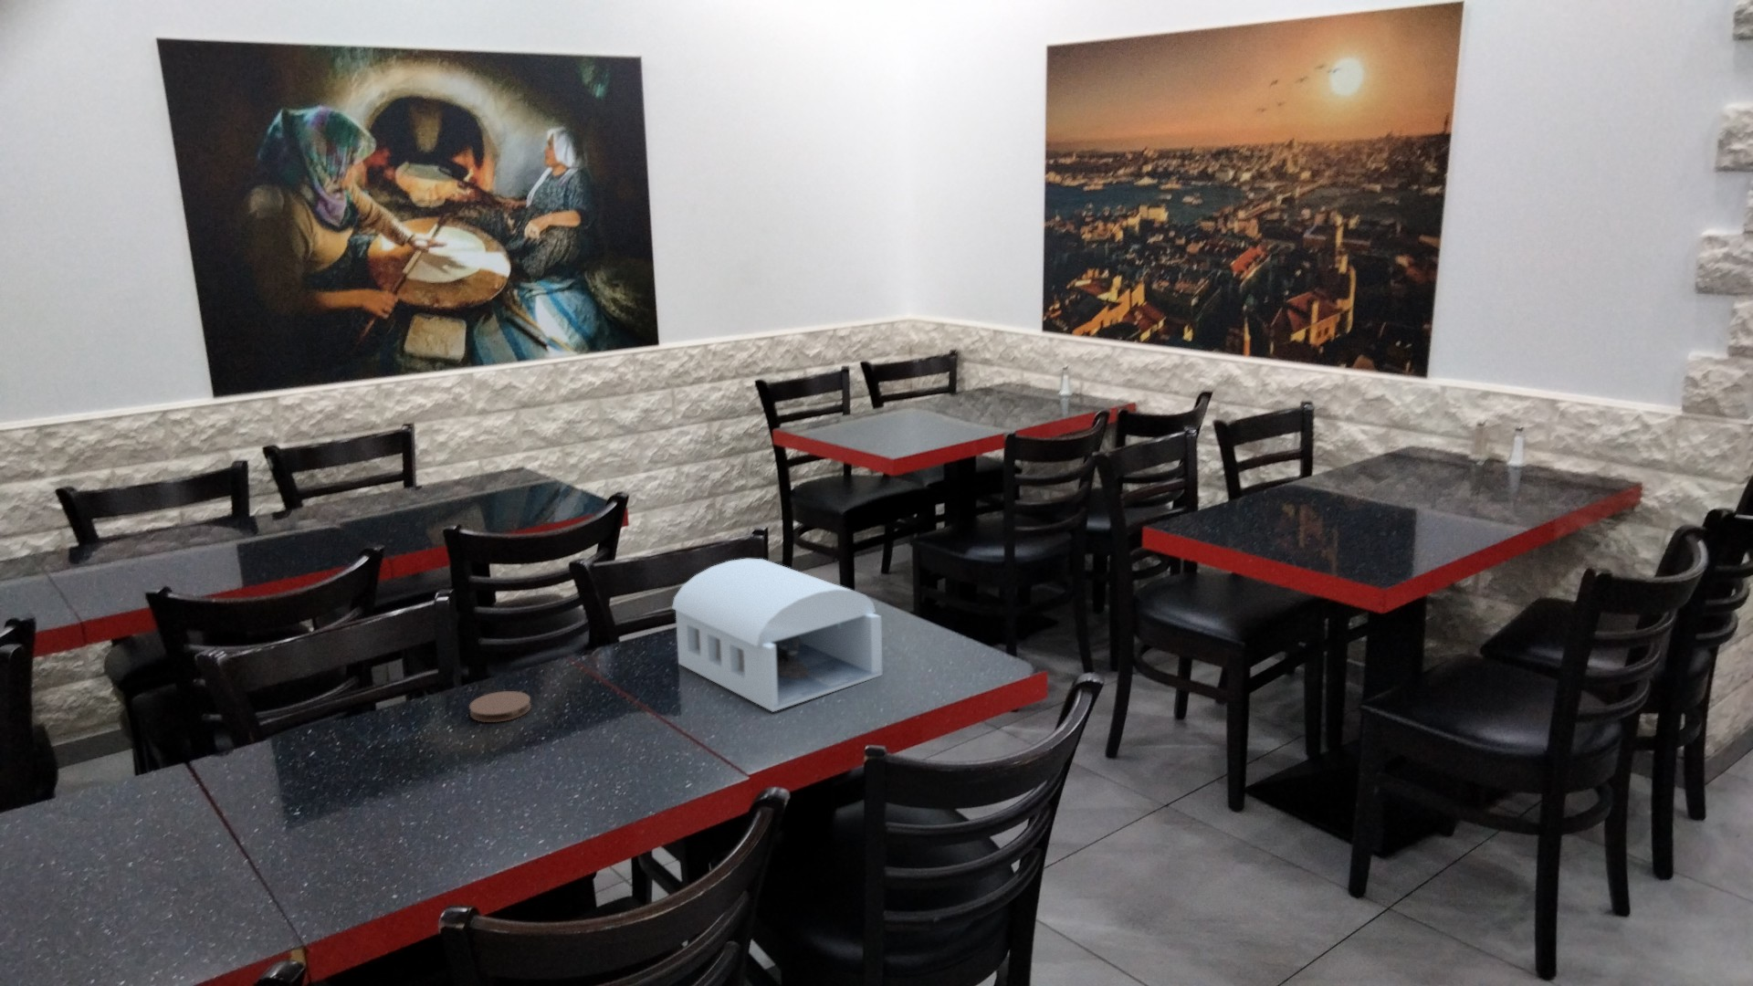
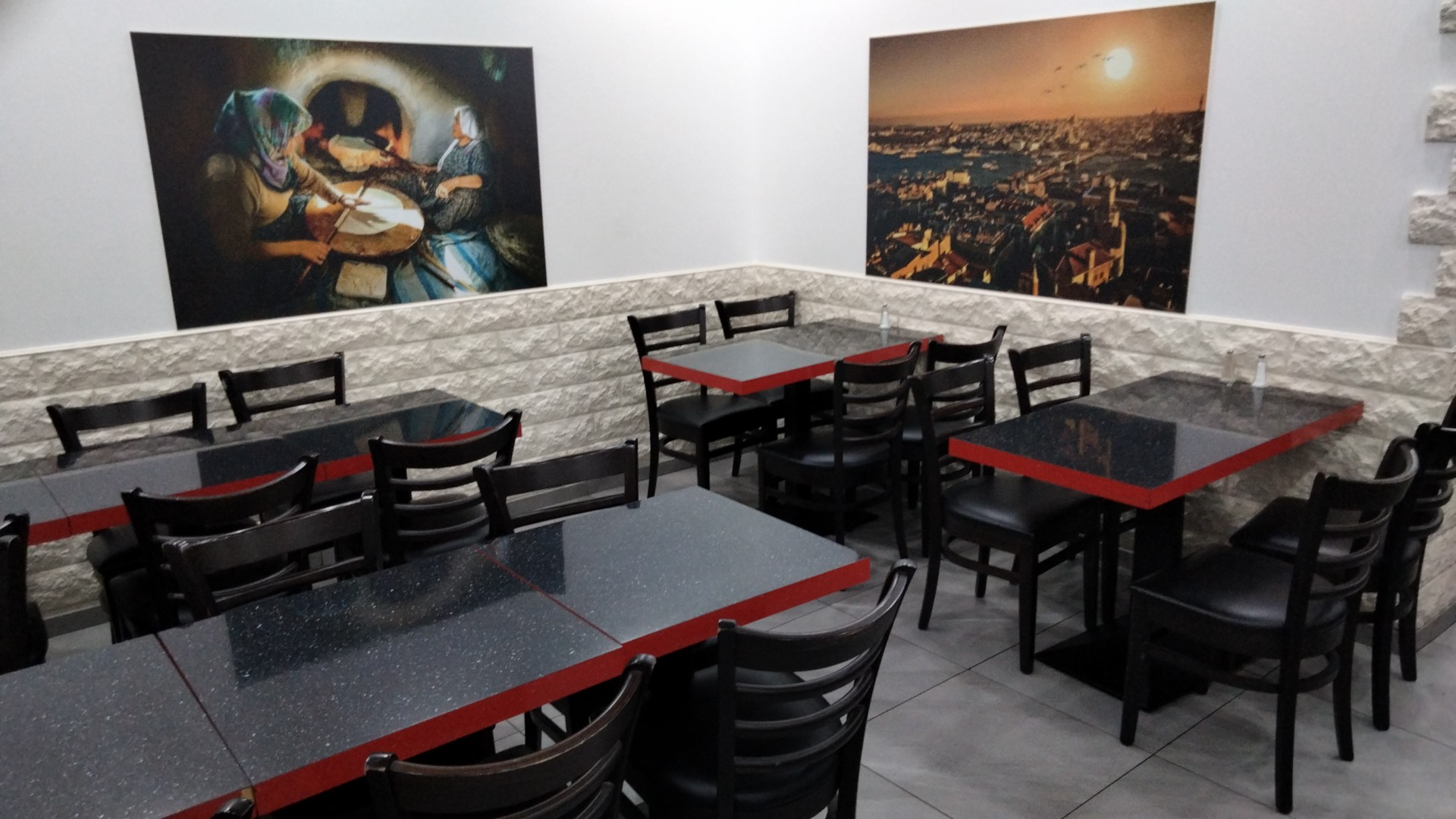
- coaster (501, 705)
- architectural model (777, 624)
